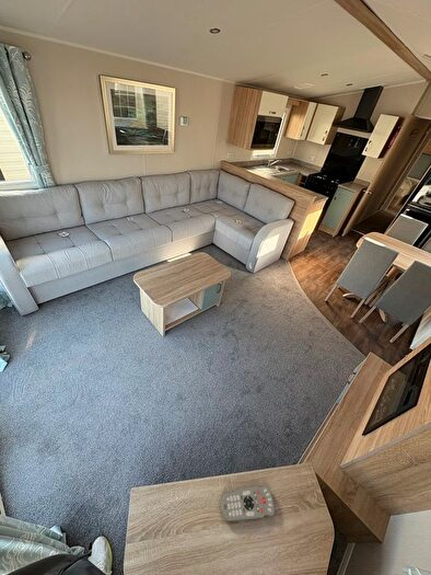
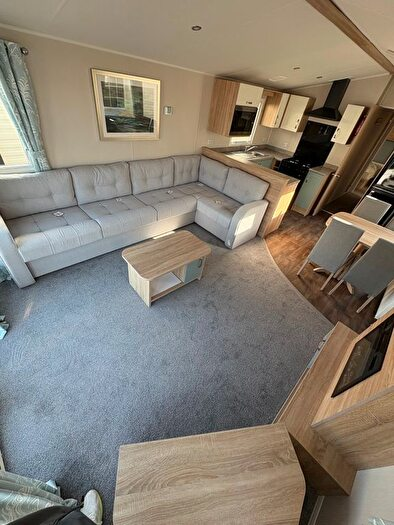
- remote control (247, 503)
